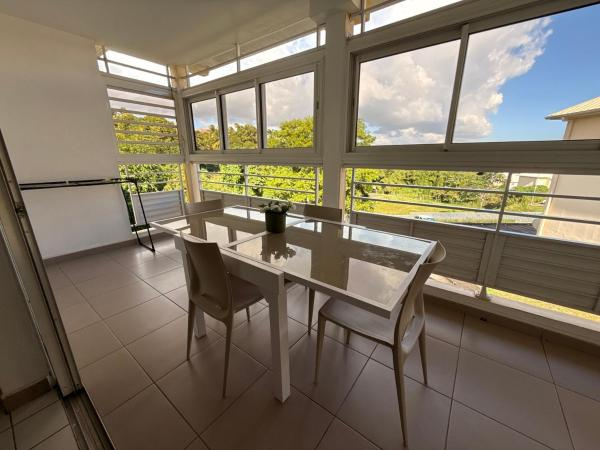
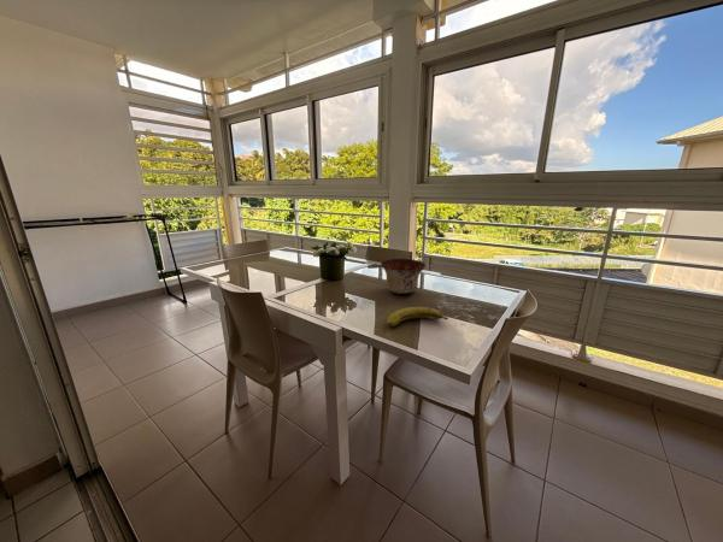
+ bowl (401, 277)
+ banana (417, 317)
